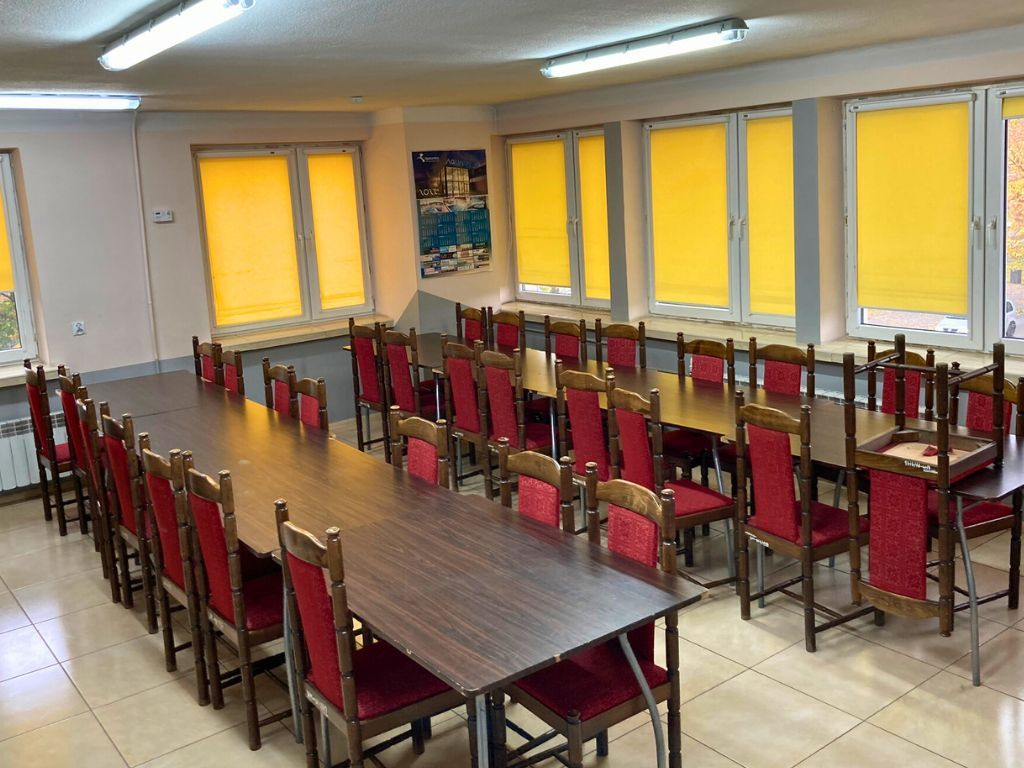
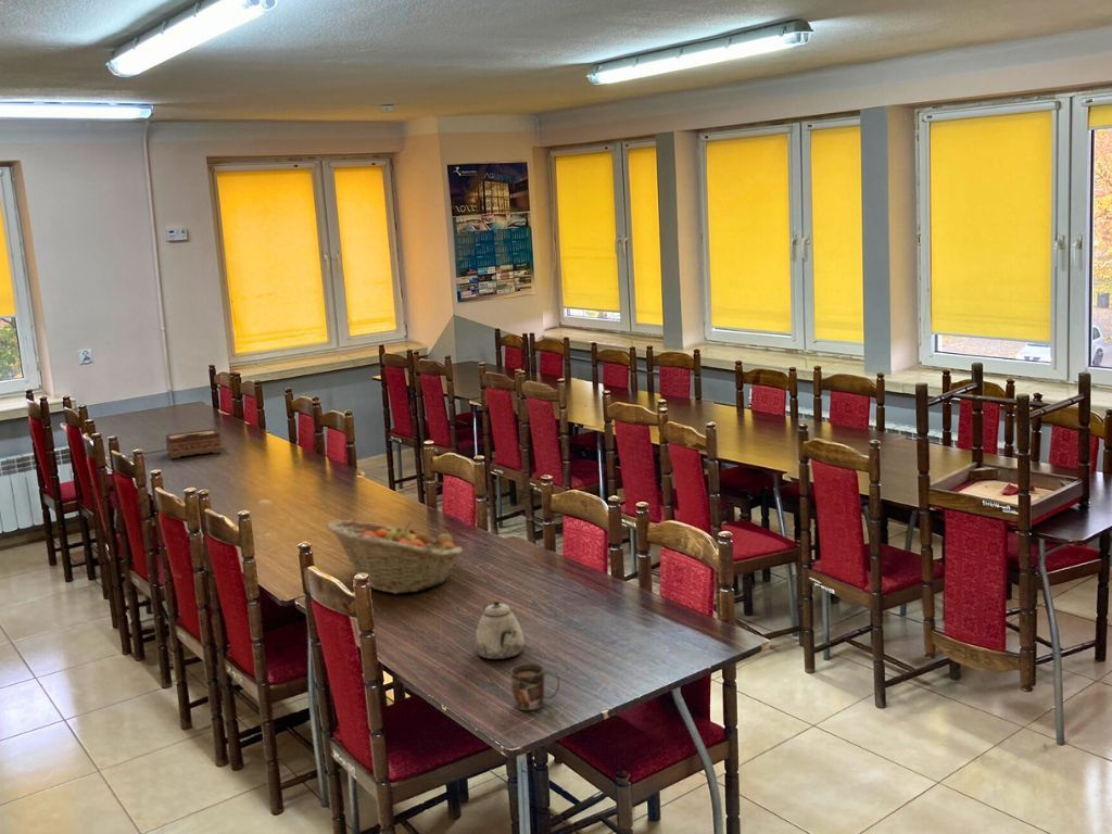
+ mug (535, 686)
+ teapot (500, 628)
+ tissue box (193, 443)
+ fruit basket (394, 548)
